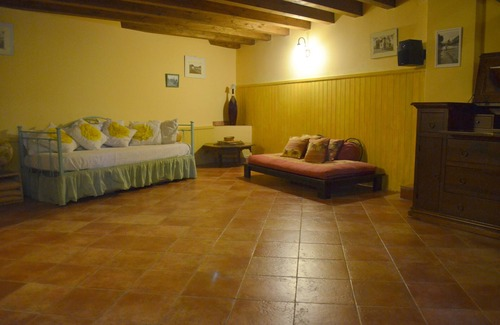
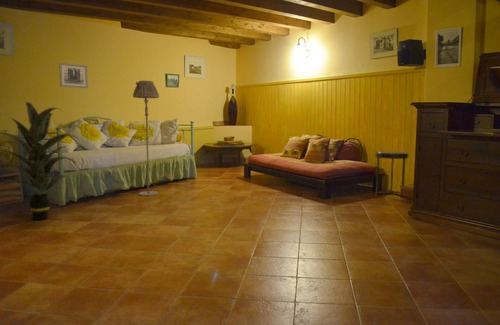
+ wall art (73, 76)
+ indoor plant (38, 160)
+ floor lamp (147, 138)
+ side table (391, 173)
